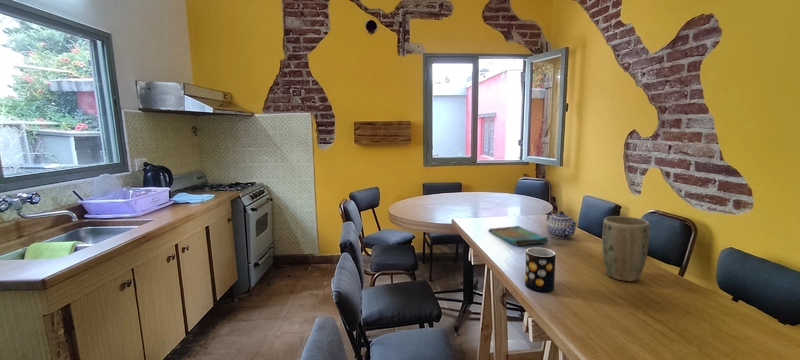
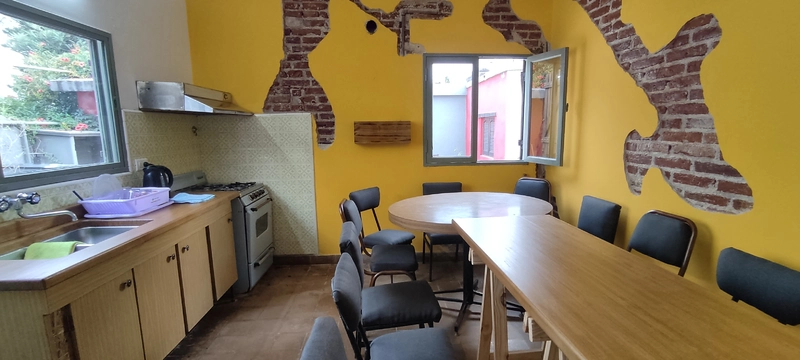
- mug (537, 267)
- teapot (561, 223)
- plant pot (624, 248)
- dish towel (516, 234)
